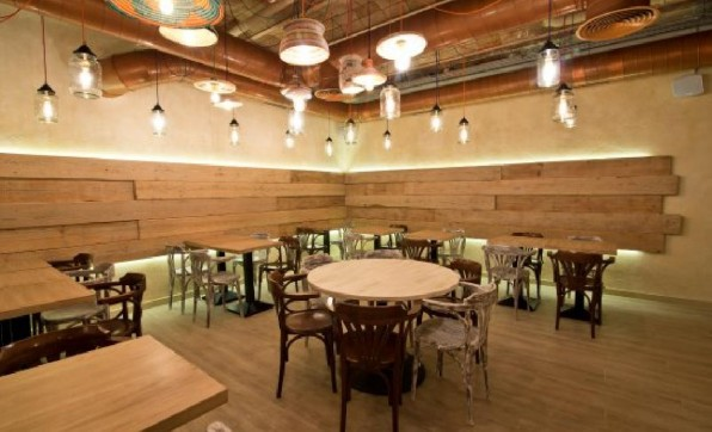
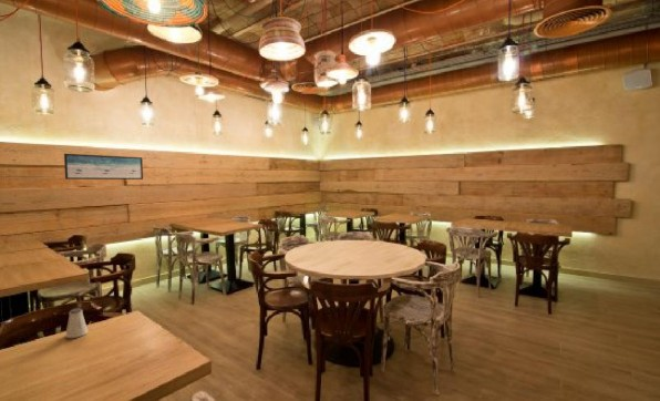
+ wall art (106, 167)
+ saltshaker (75, 321)
